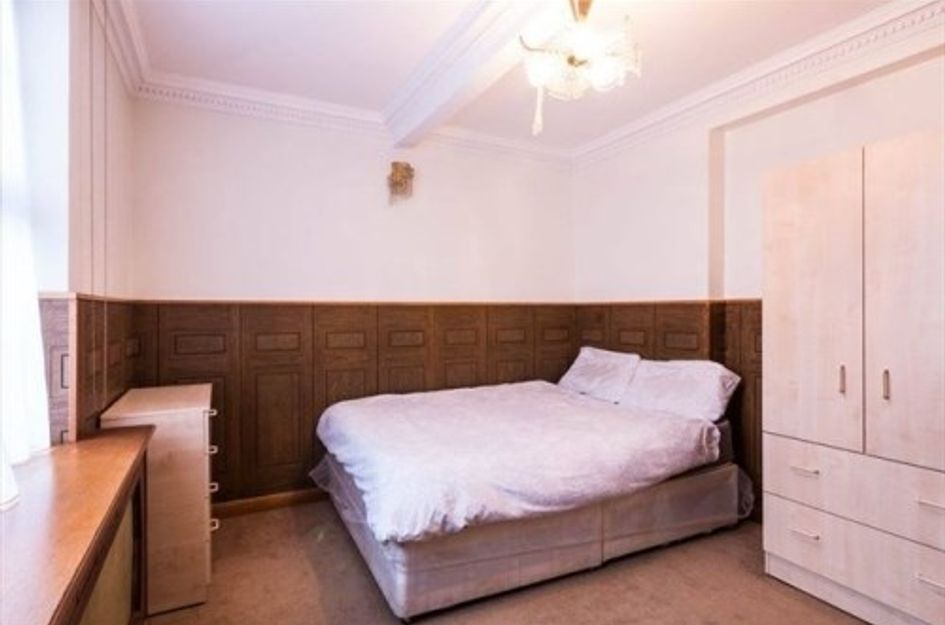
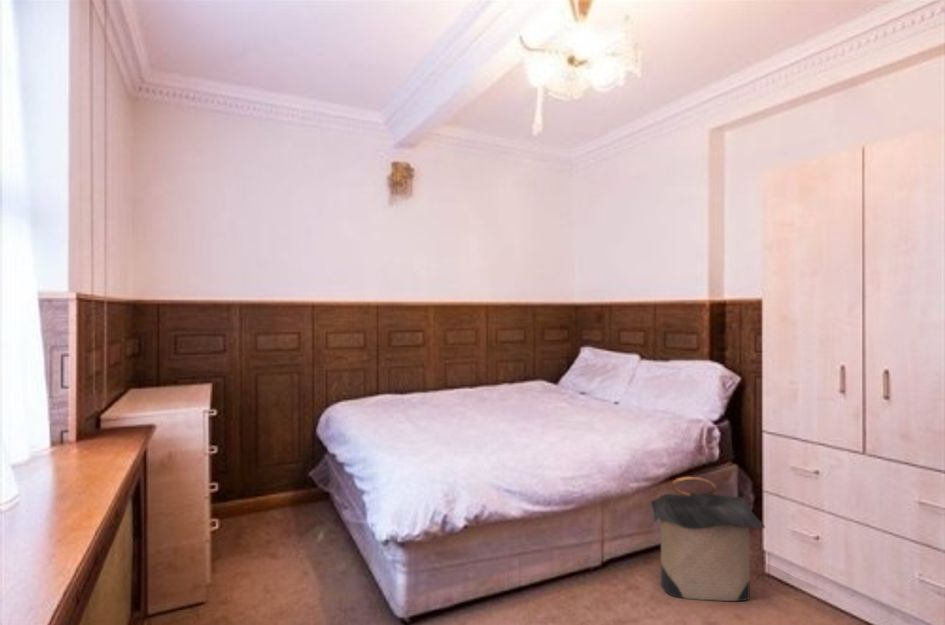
+ laundry hamper (705, 530)
